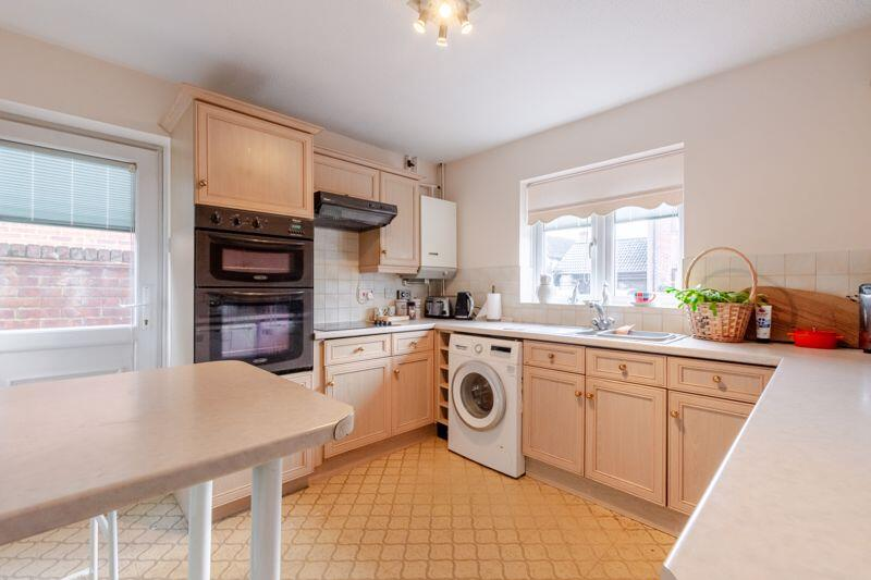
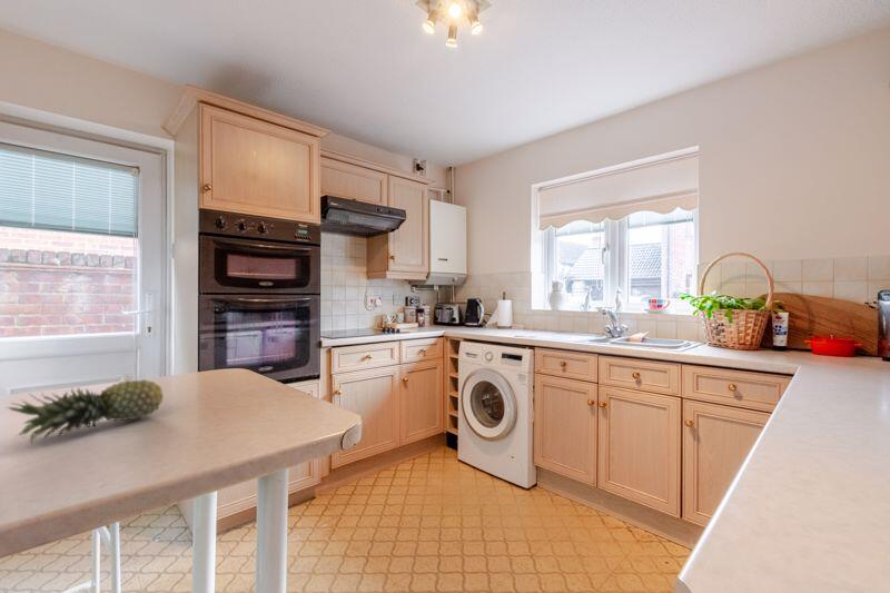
+ fruit (92, 405)
